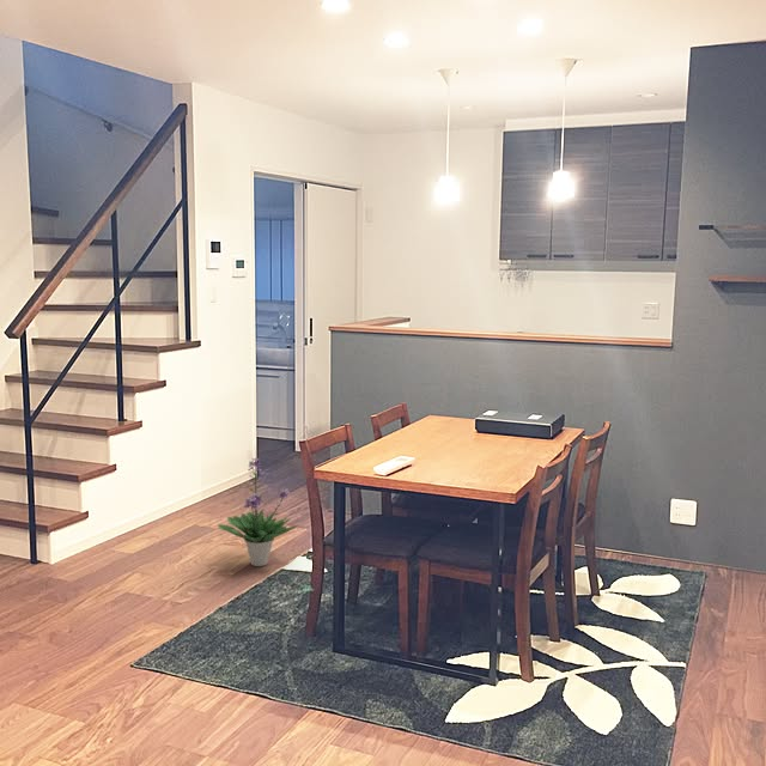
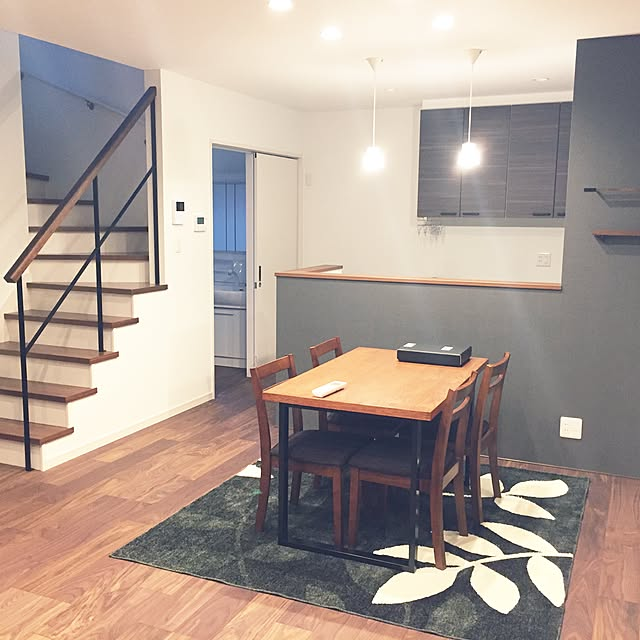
- potted plant (256, 512)
